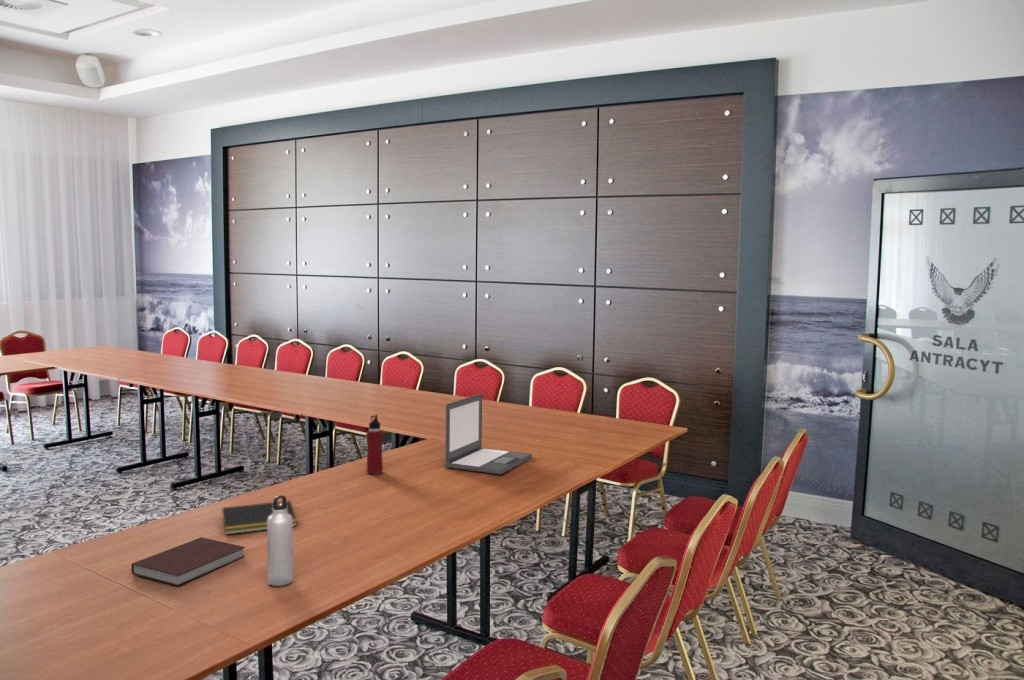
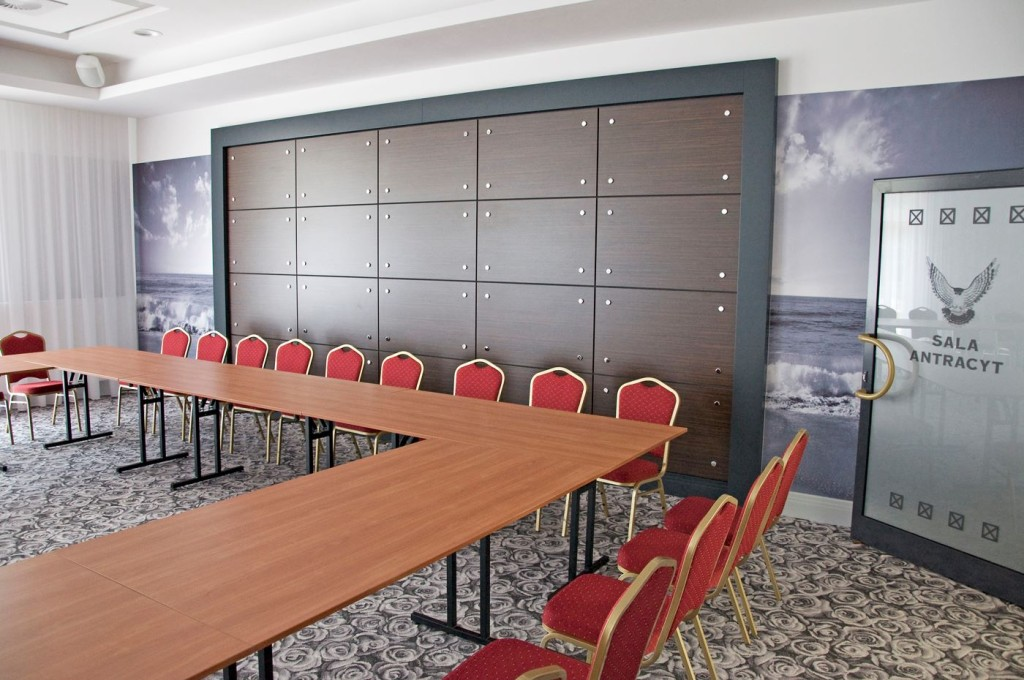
- water bottle (280, 538)
- laptop (481, 431)
- water bottle (374, 443)
- notepad (259, 516)
- notebook (190, 559)
